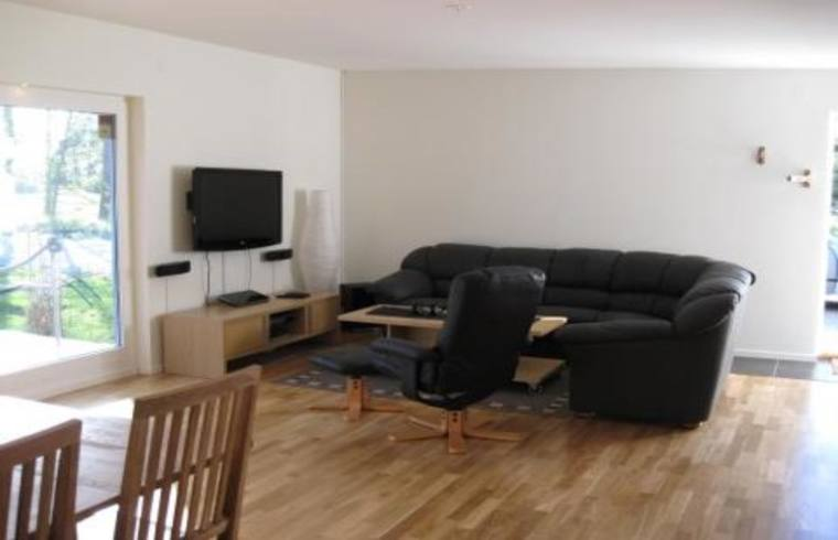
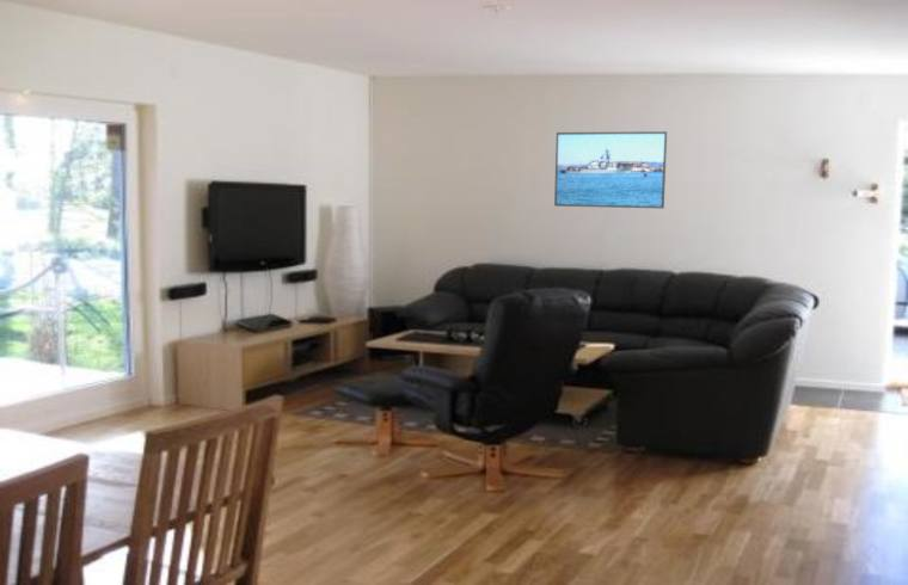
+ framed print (608, 170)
